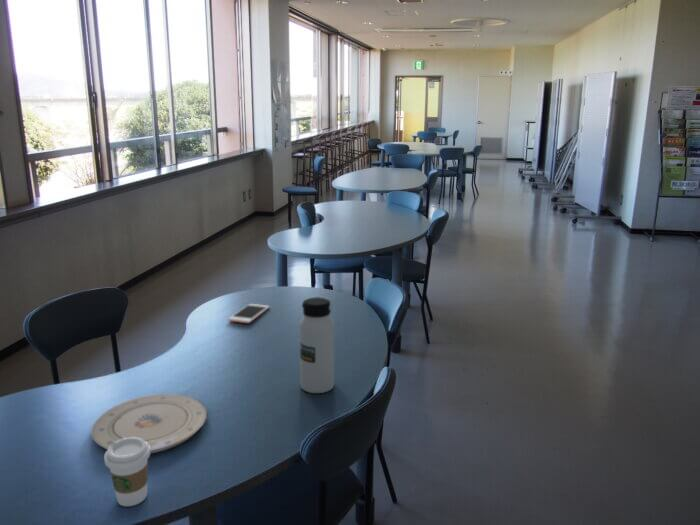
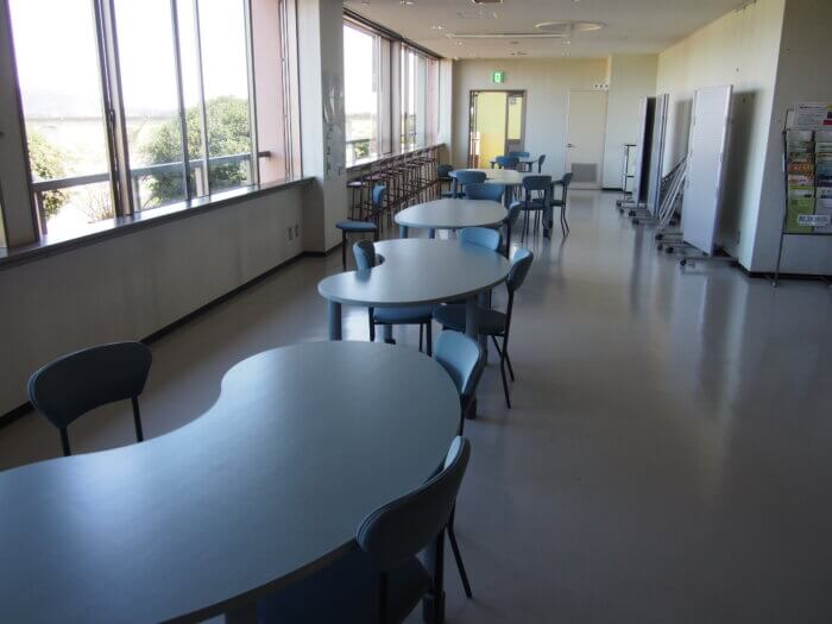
- coffee cup (129, 472)
- cell phone (249, 313)
- plate (151, 422)
- water bottle (317, 344)
